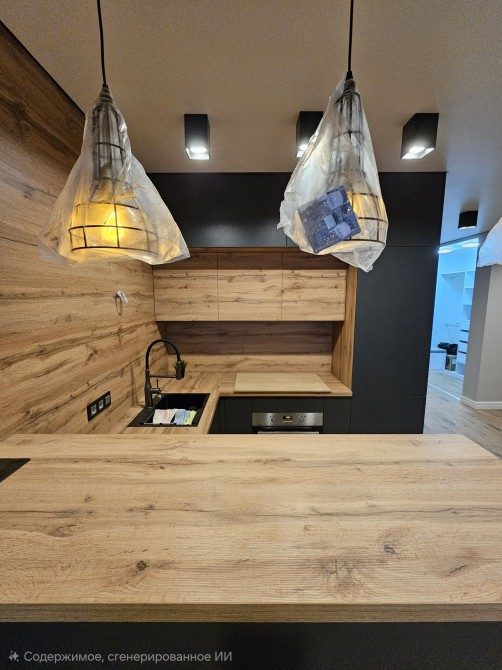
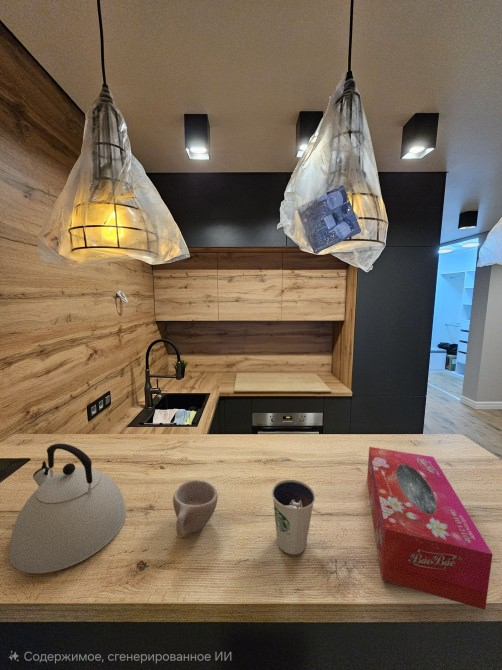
+ kettle (68, 486)
+ dixie cup (292, 517)
+ cup (193, 513)
+ tissue box (412, 507)
